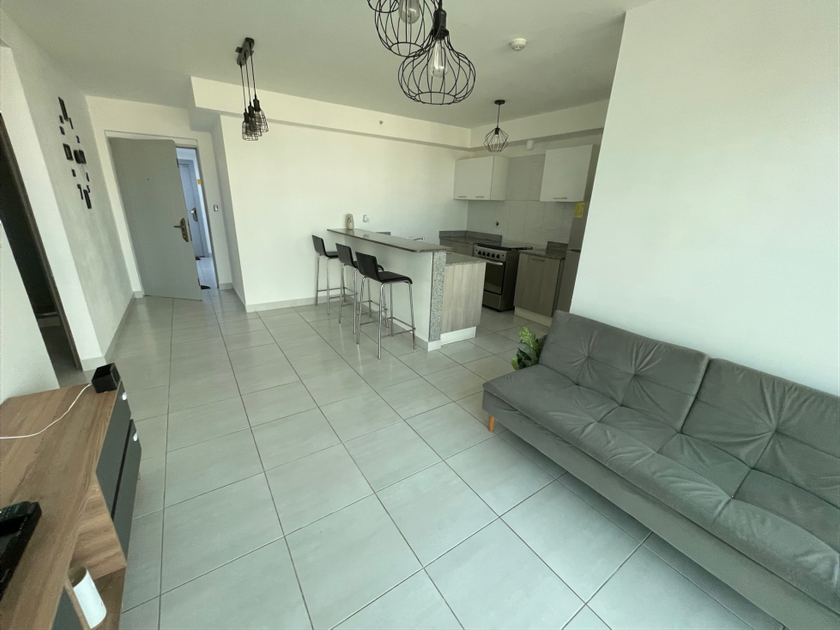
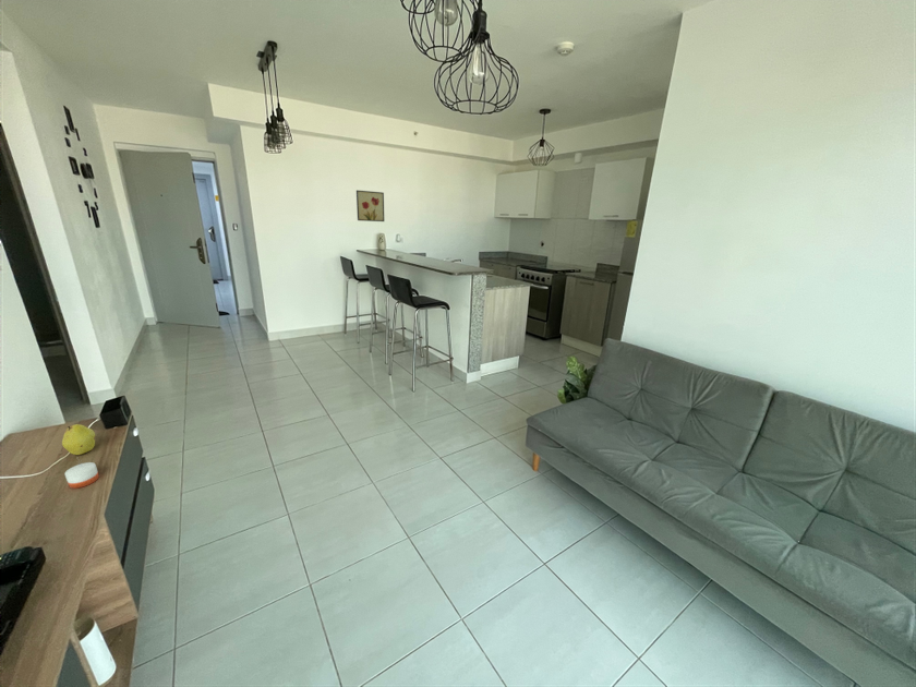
+ wall art (370, 206)
+ fruit (79, 437)
+ candle (80, 468)
